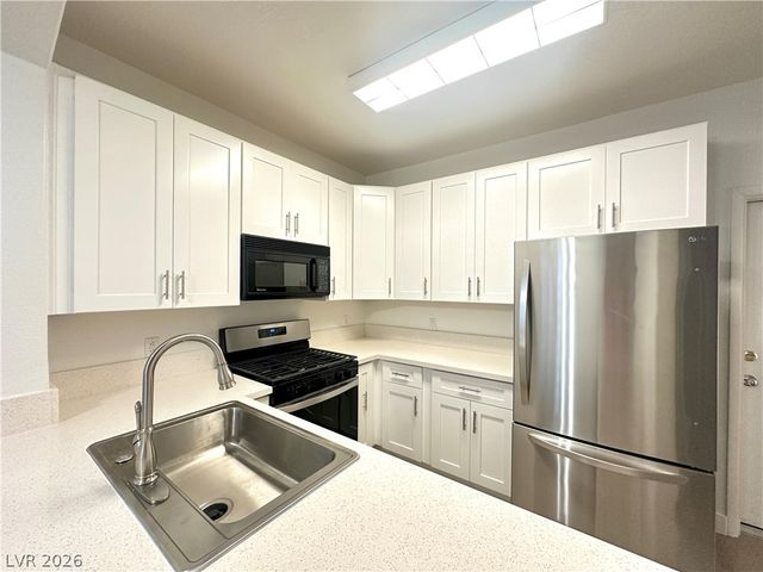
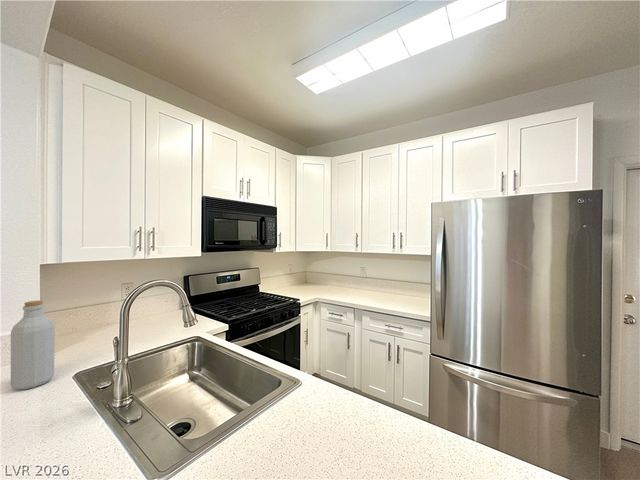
+ bottle (33, 342)
